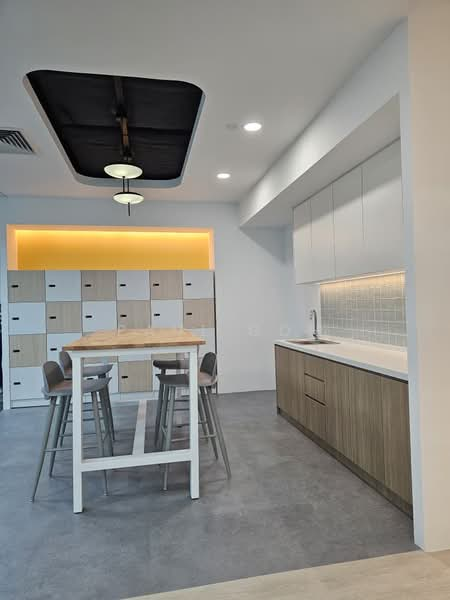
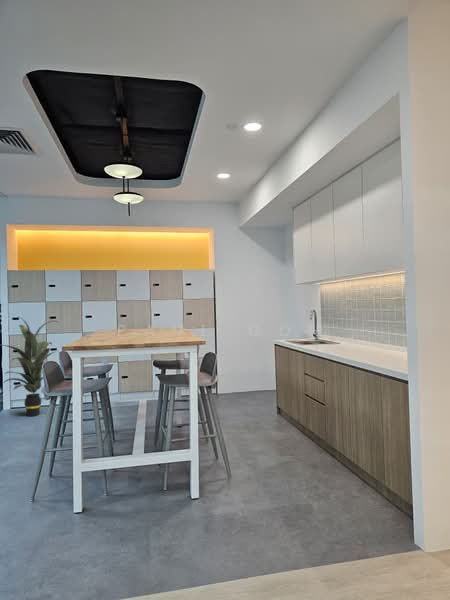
+ indoor plant (29, 365)
